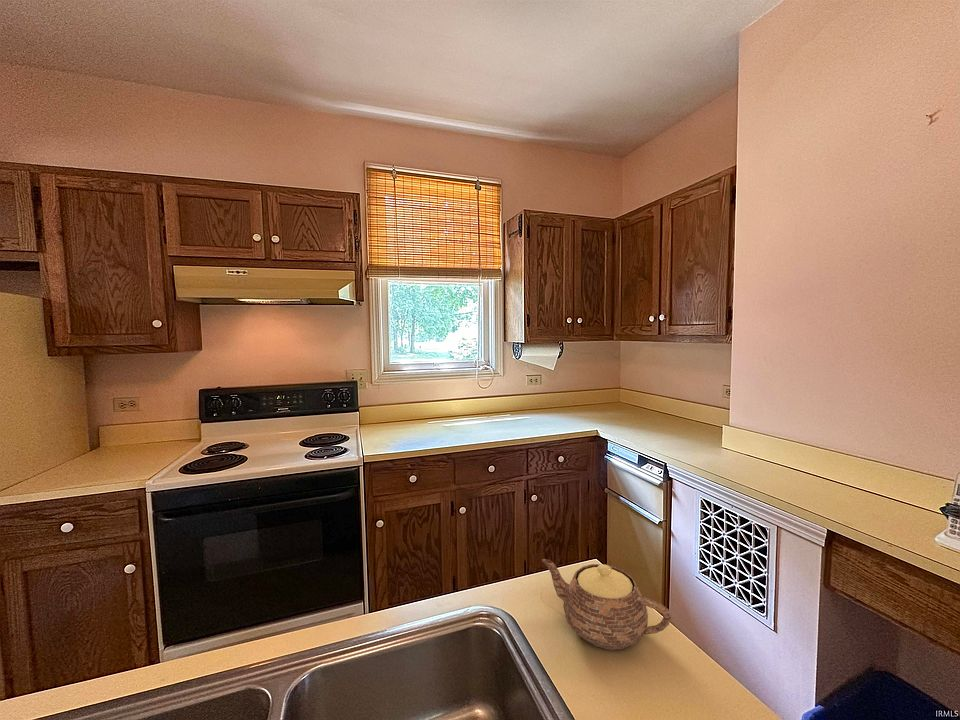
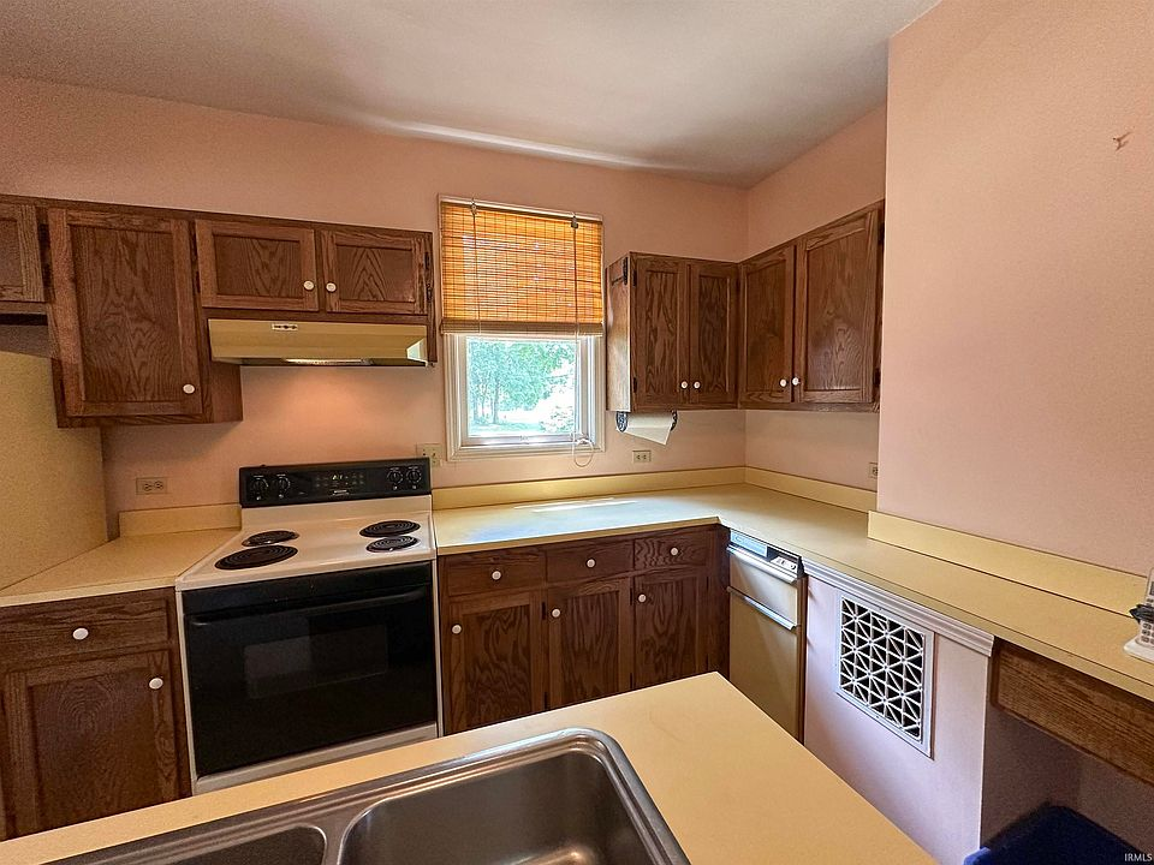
- teapot (600, 596)
